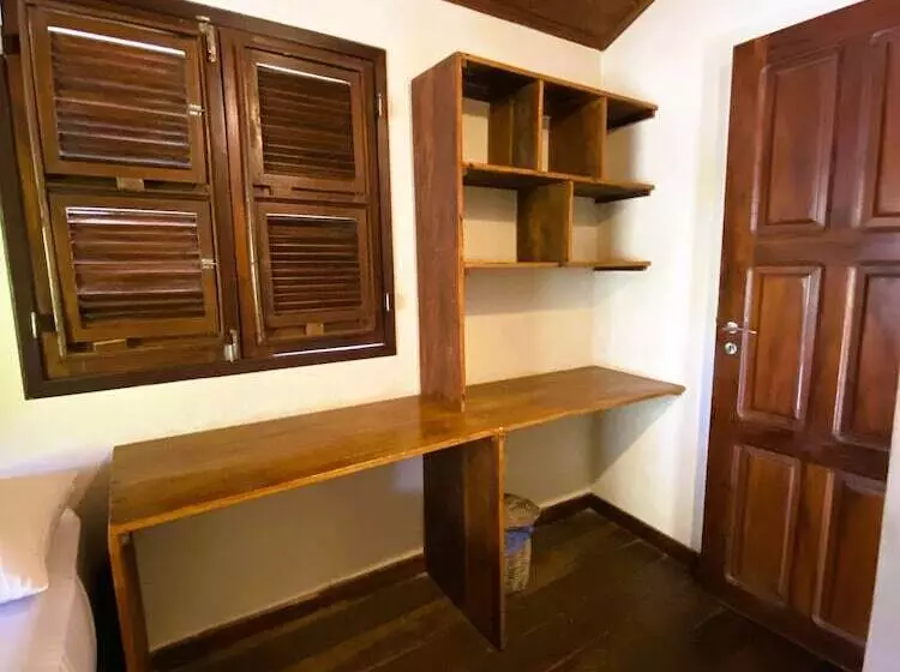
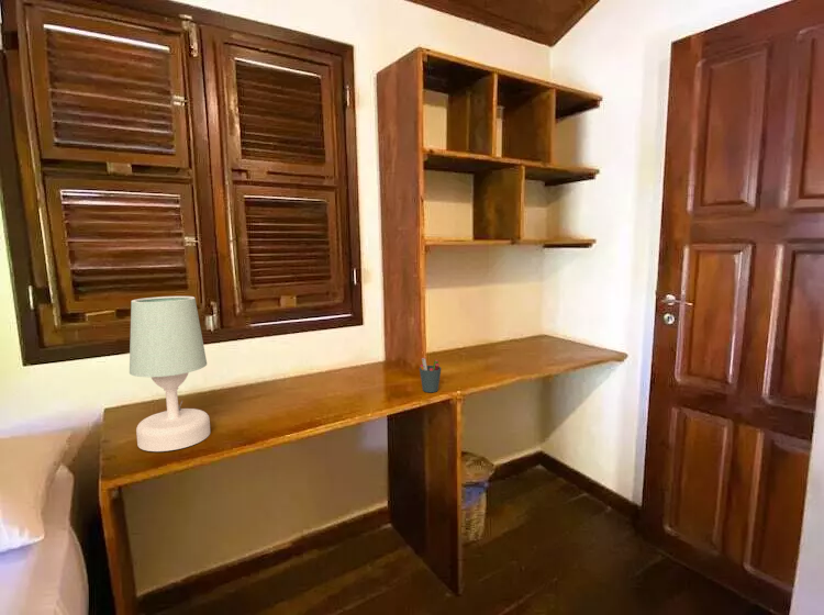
+ table lamp (169, 369)
+ pen holder (430, 372)
